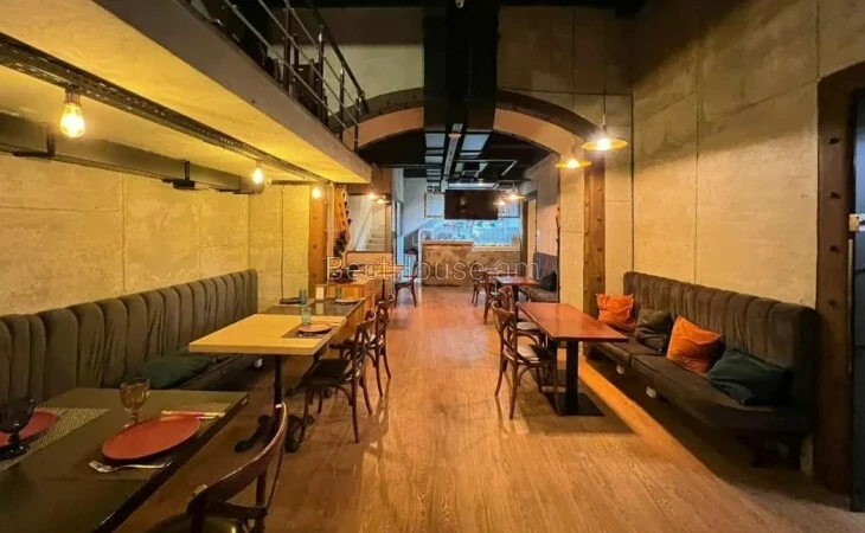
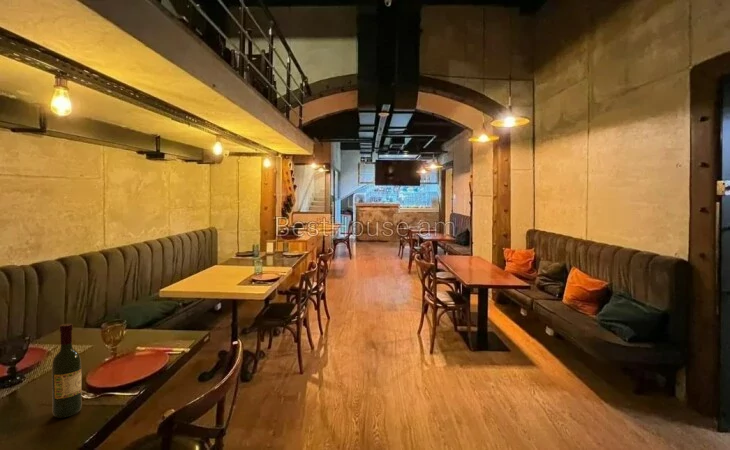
+ wine bottle (66, 369)
